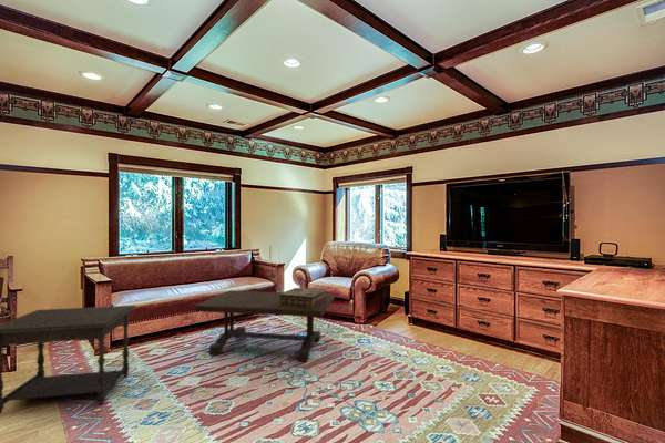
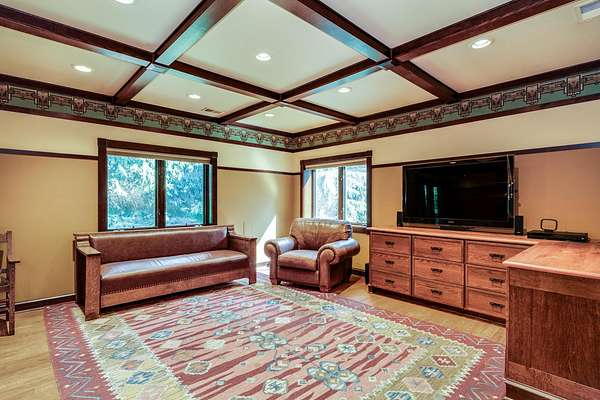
- decorative box (303, 297)
- side table (69, 340)
- coffee table (268, 313)
